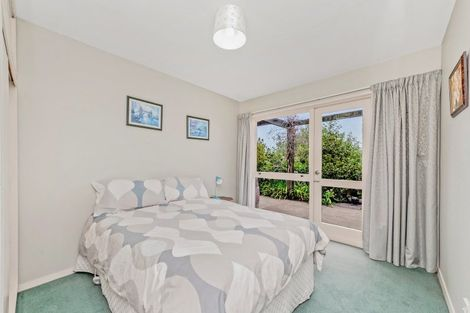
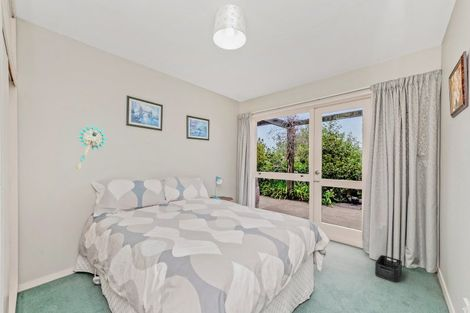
+ wall clock (92, 147)
+ storage bin (388, 267)
